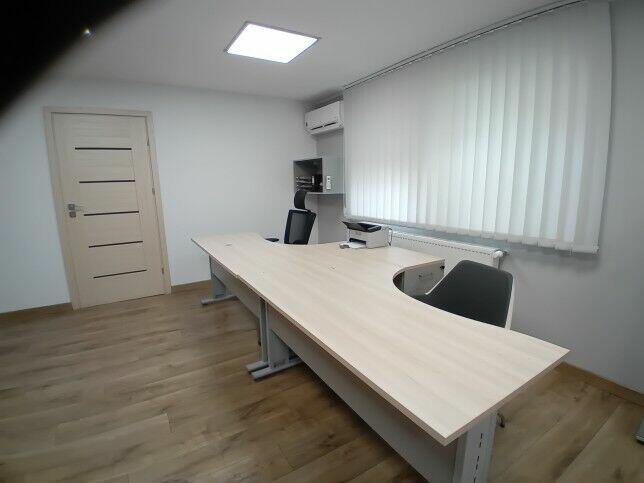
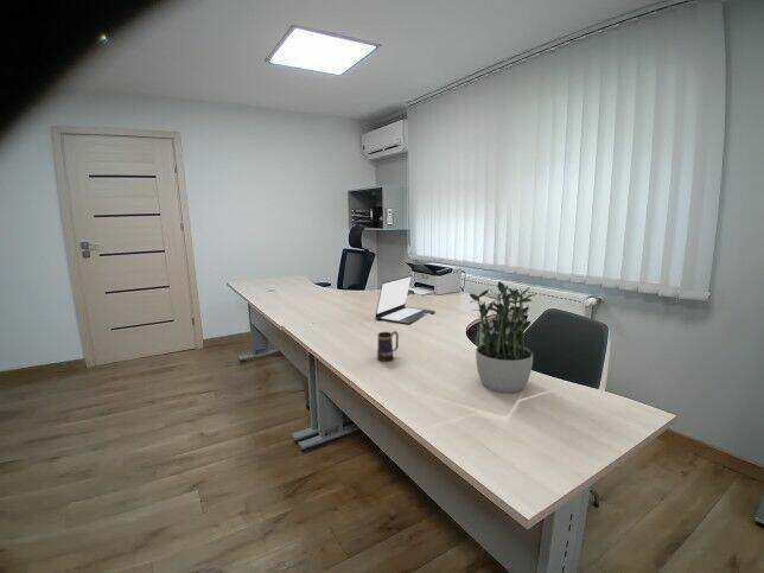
+ mug (388, 345)
+ potted plant (499, 332)
+ laptop (406, 297)
